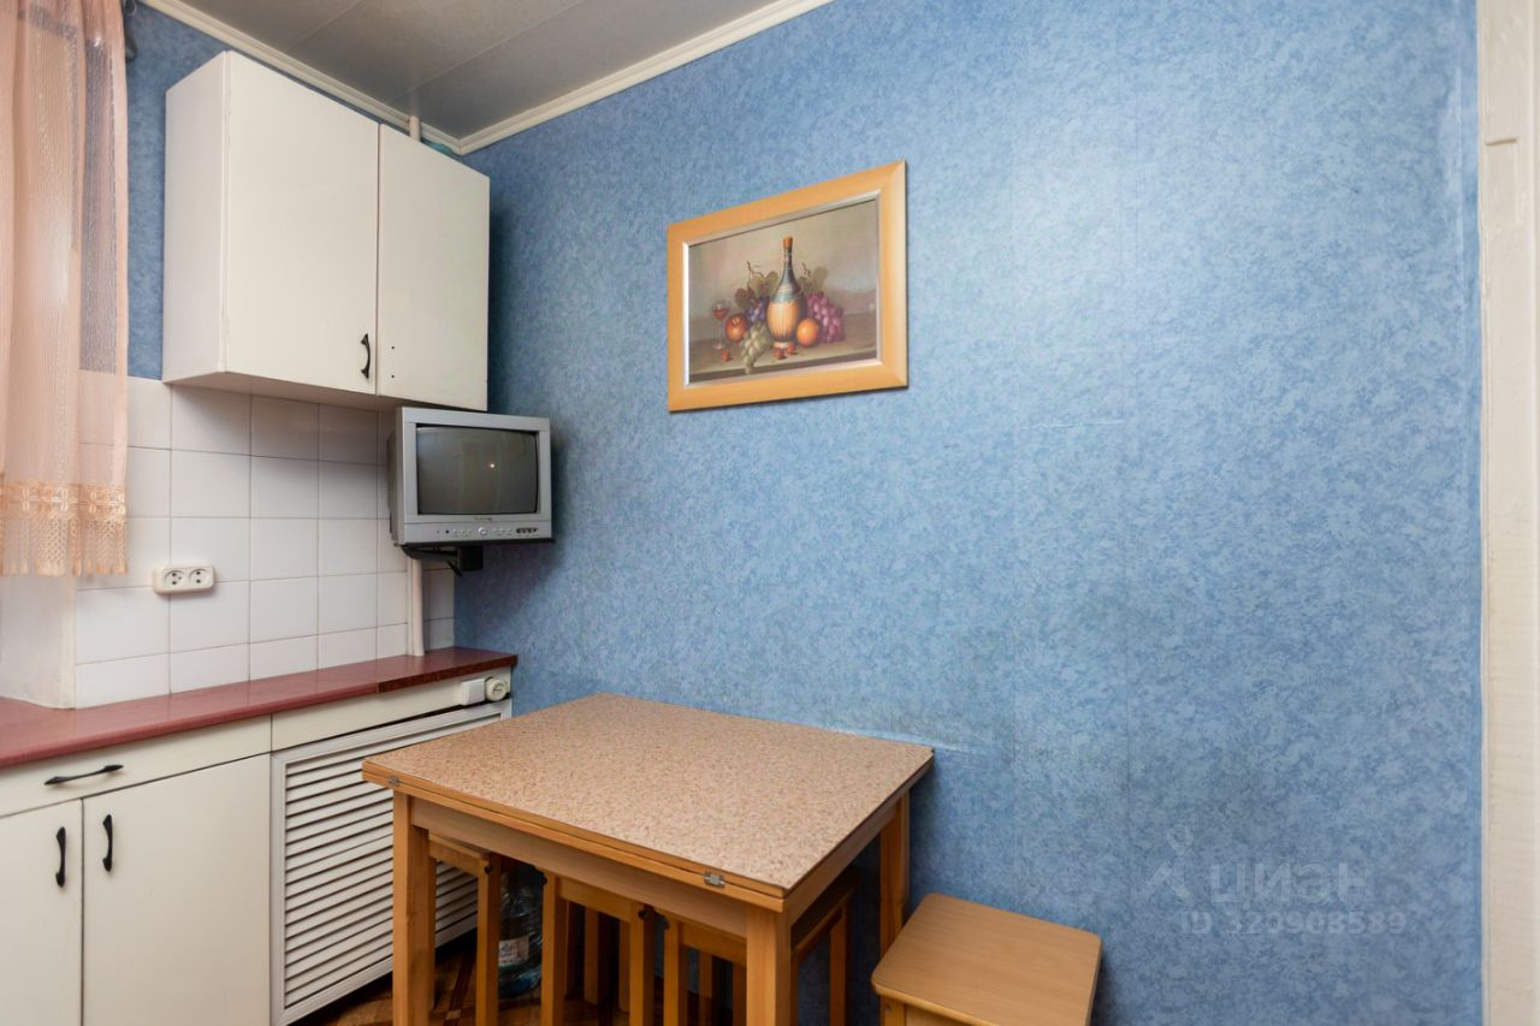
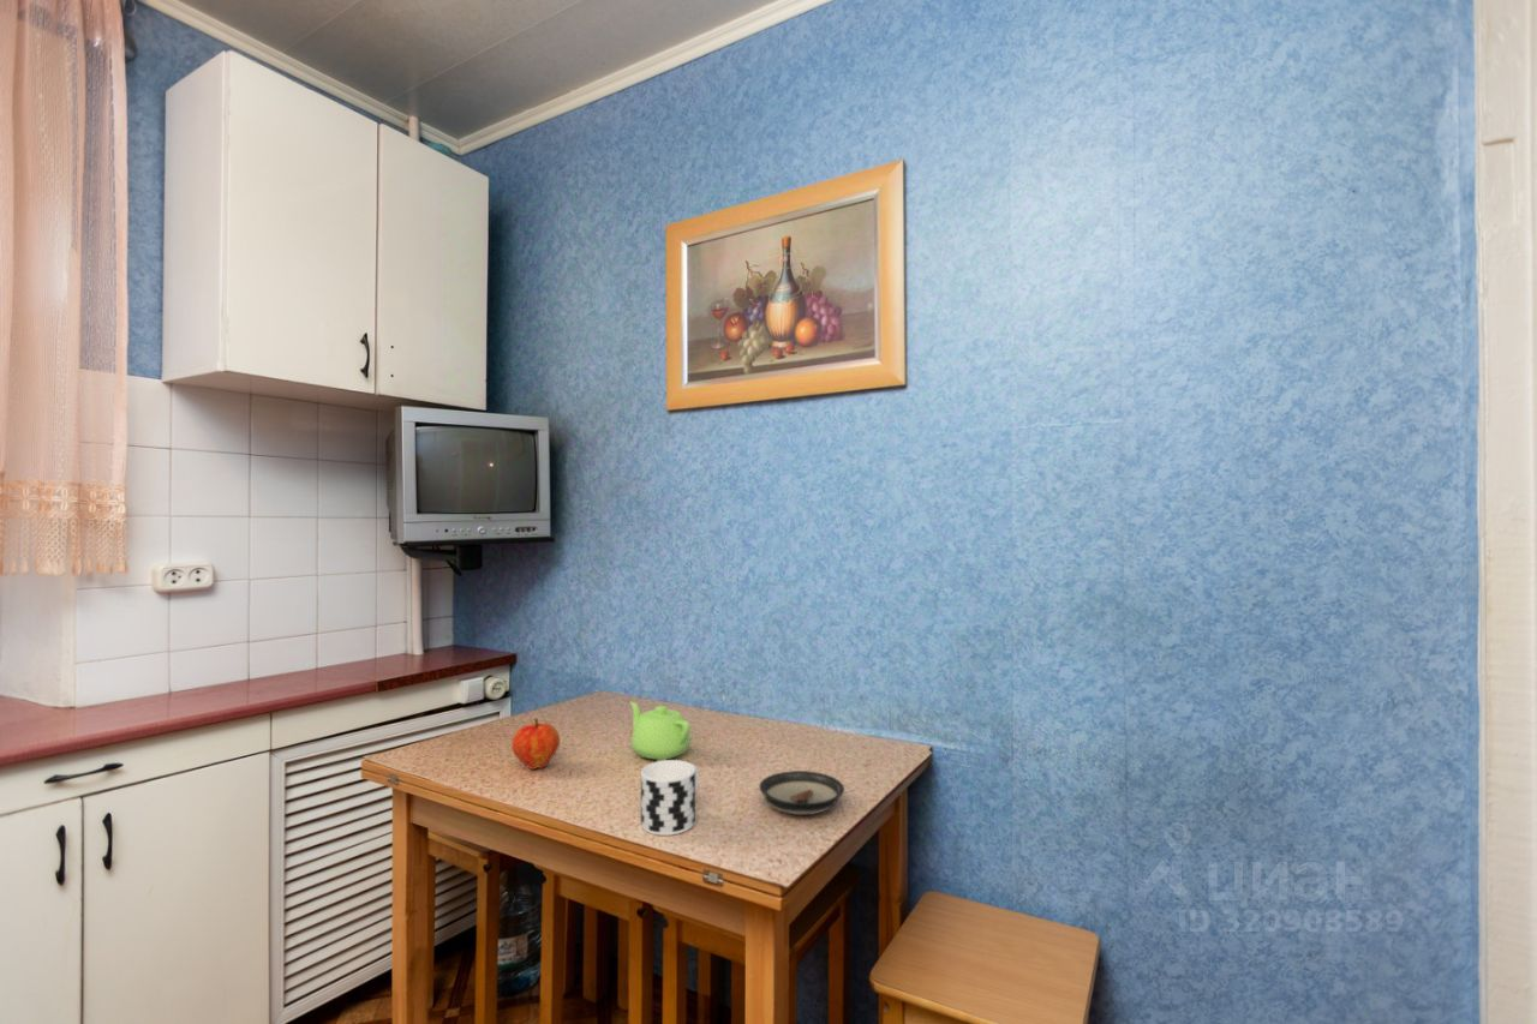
+ cup (674, 792)
+ teapot (658, 730)
+ fruit (536, 742)
+ saucer (801, 796)
